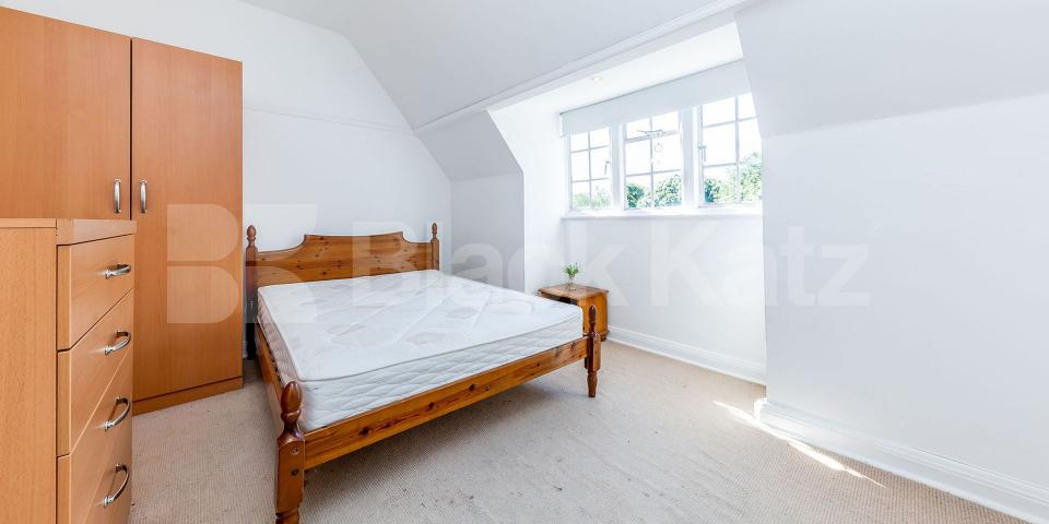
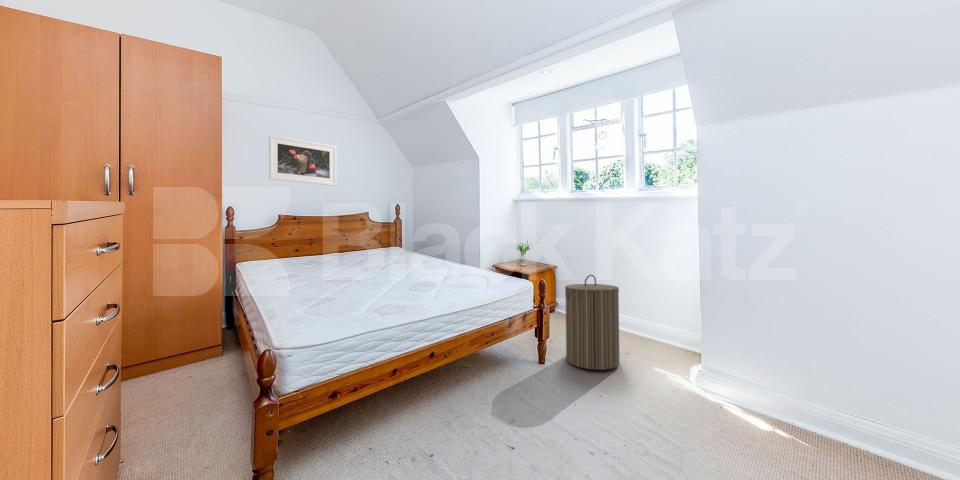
+ laundry hamper (591, 317)
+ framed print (304, 161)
